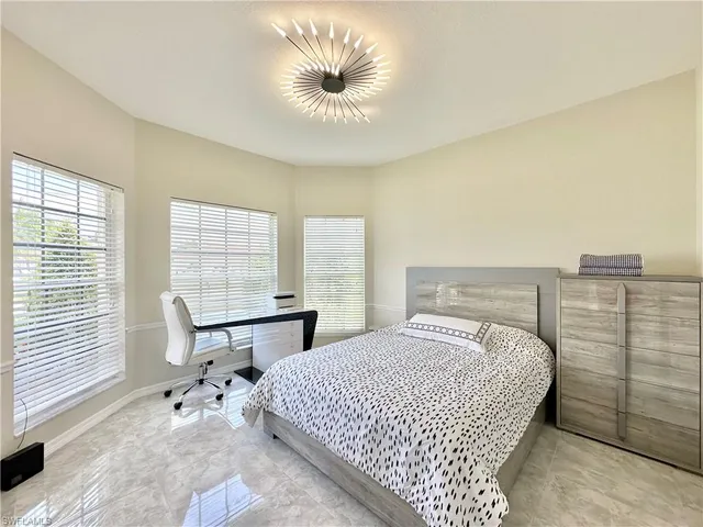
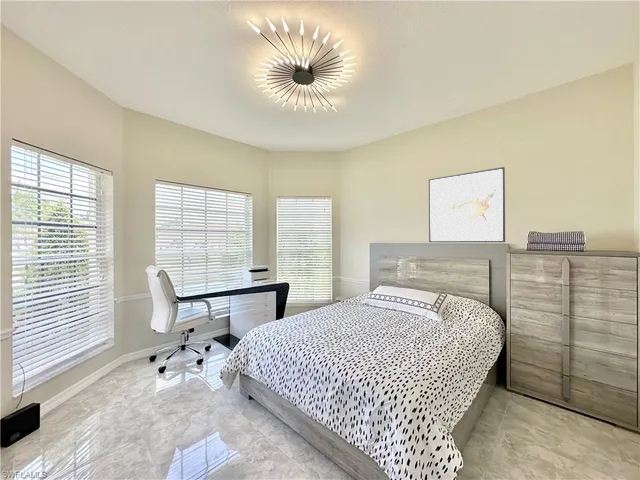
+ wall art (463, 208)
